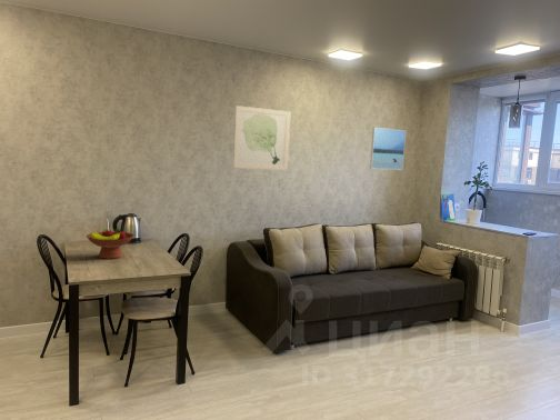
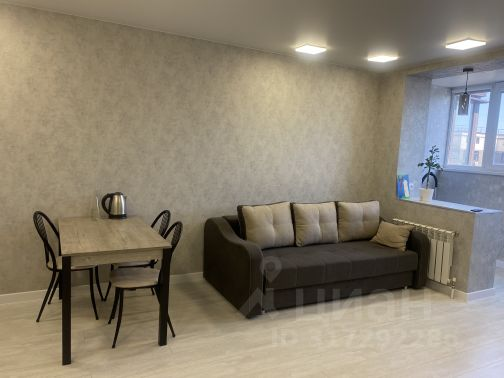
- wall art (262, 139)
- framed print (388, 149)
- fruit bowl (110, 241)
